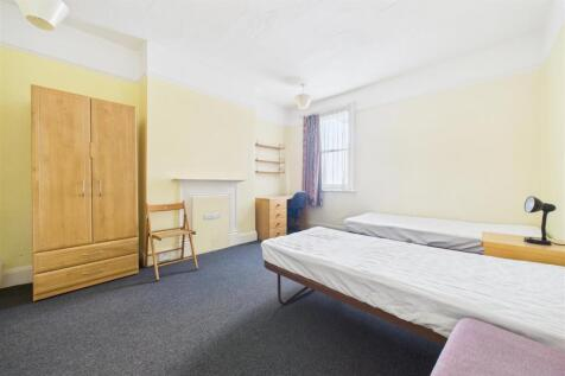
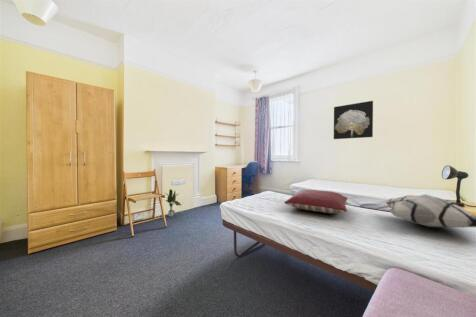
+ pillow (317, 200)
+ potted plant (172, 203)
+ wall art (352, 121)
+ decorative pillow (426, 210)
